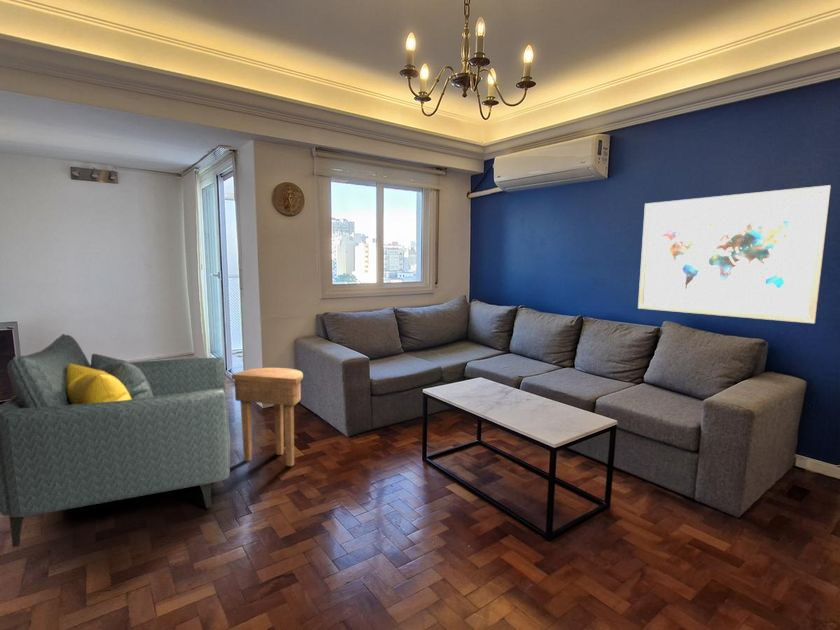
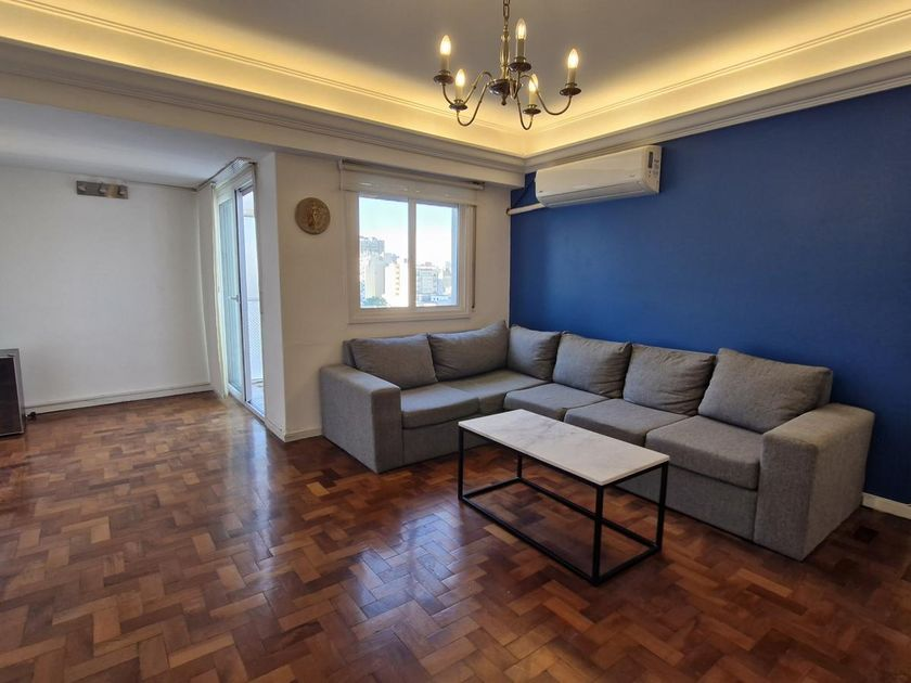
- armchair (132, 415)
- wall art (719, 256)
- side table (274, 417)
